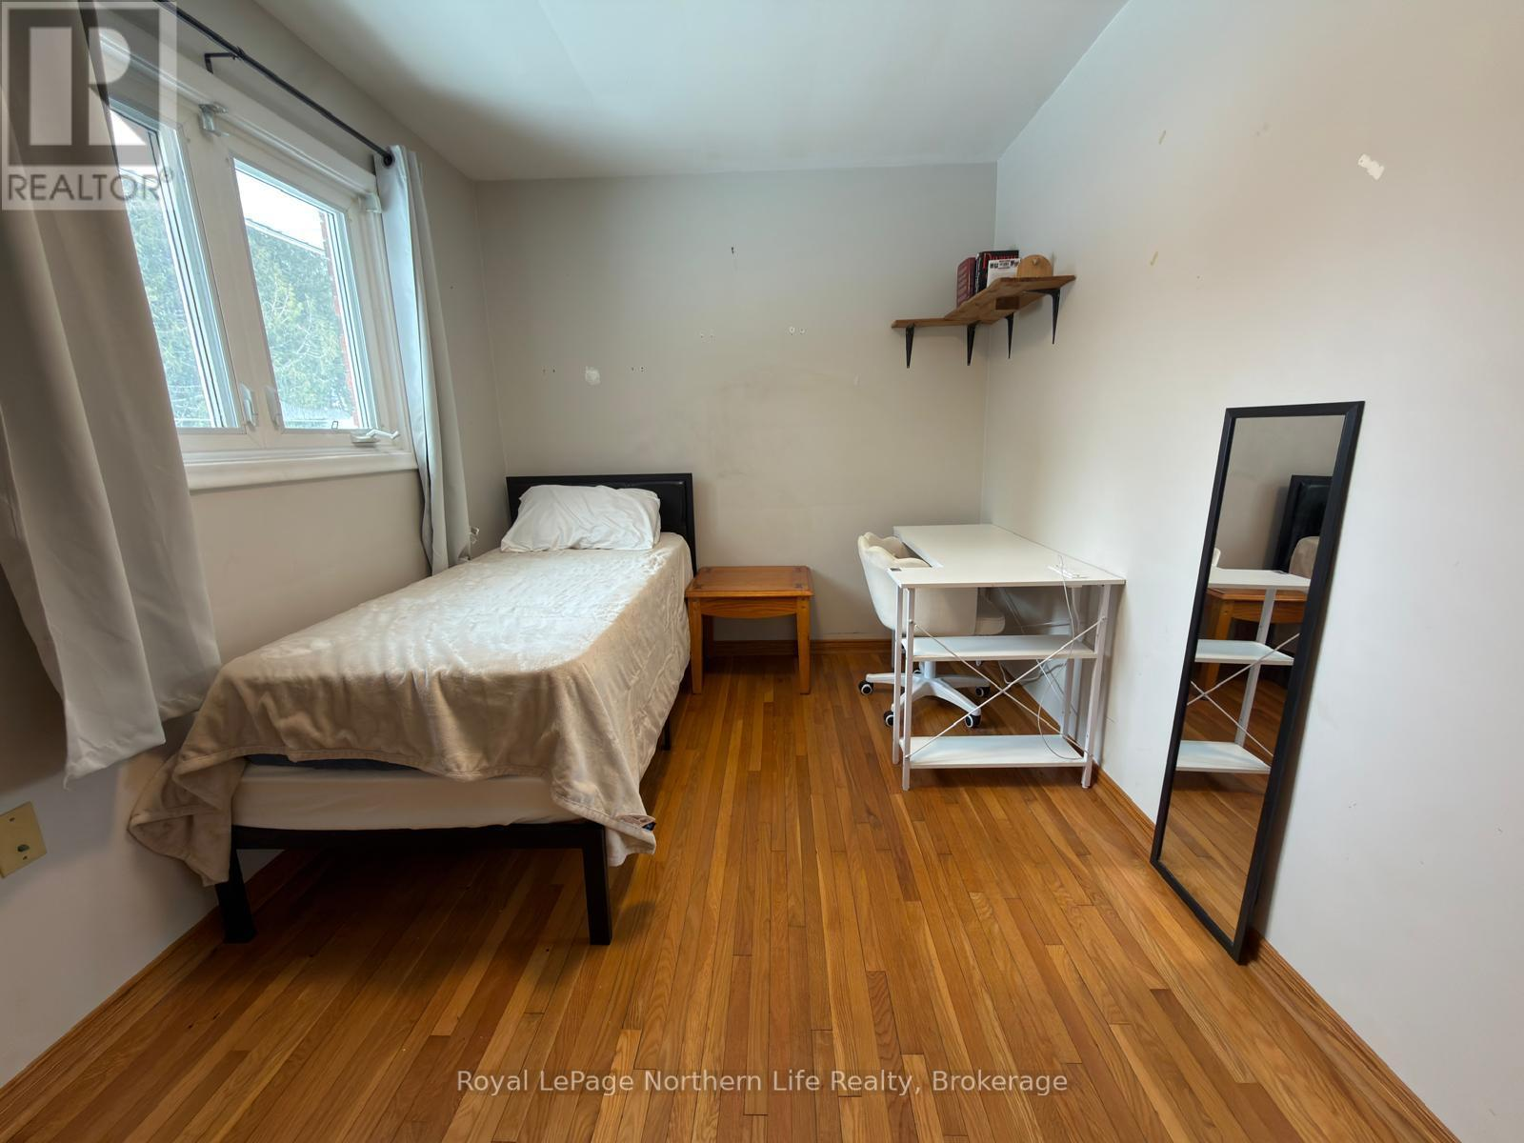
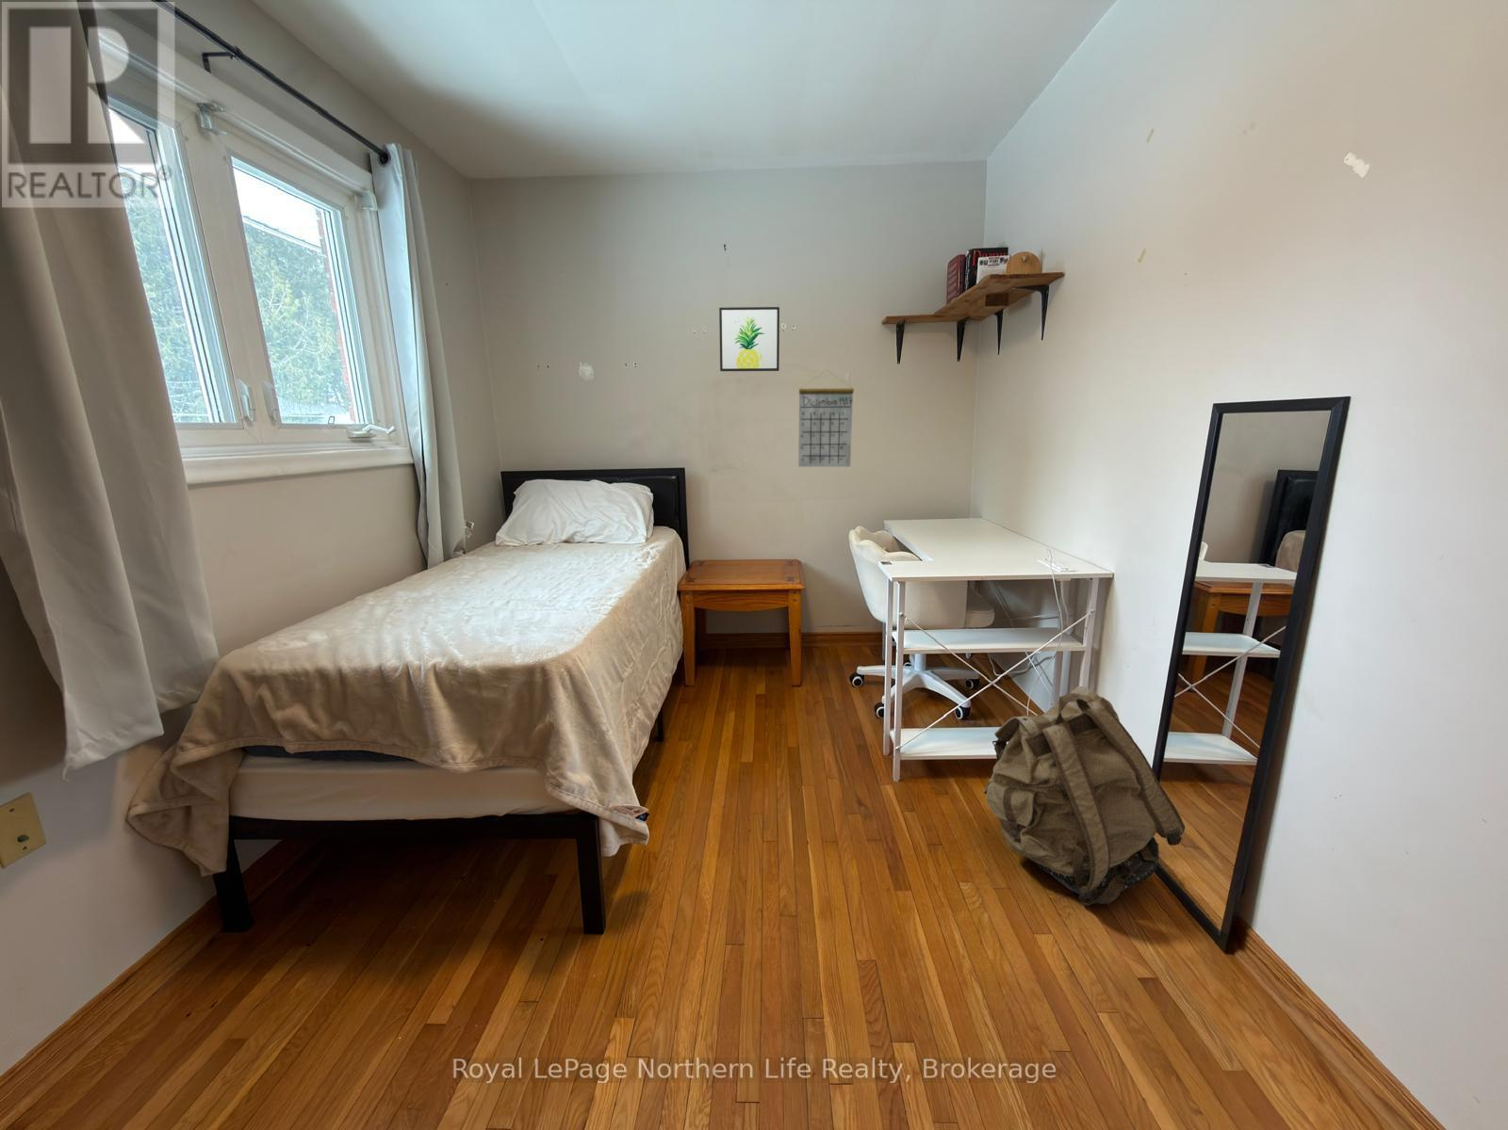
+ calendar (825, 418)
+ backpack (1085, 776)
+ wall art (749, 339)
